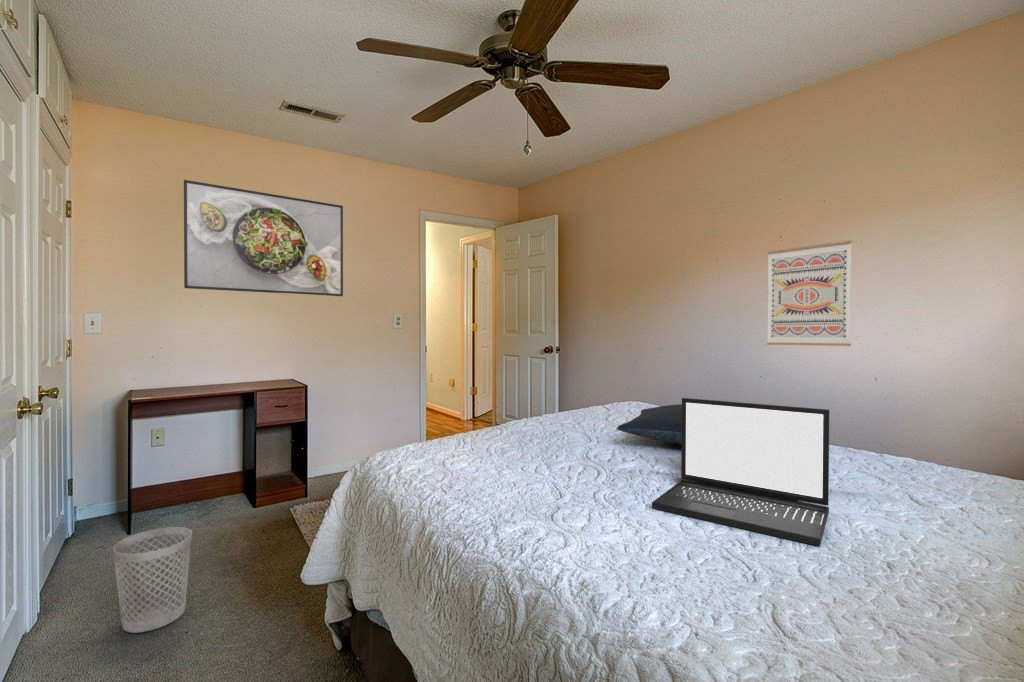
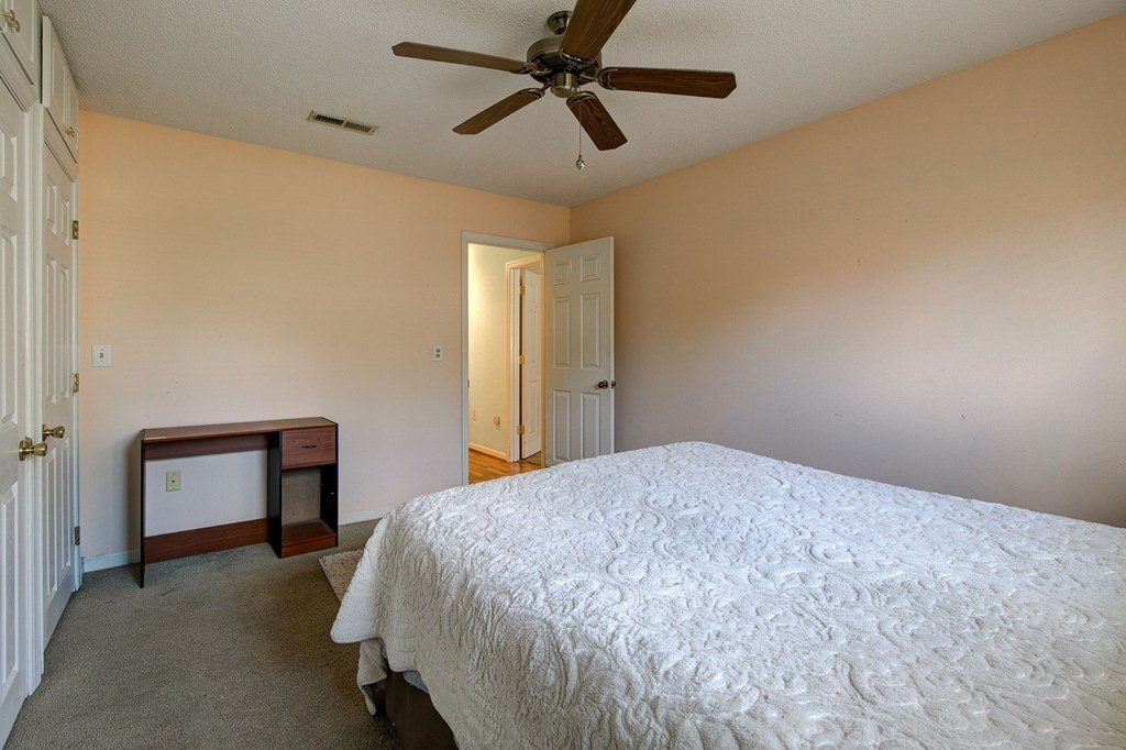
- wastebasket (154, 578)
- wall art (806, 295)
- pillow (681, 423)
- laptop (739, 459)
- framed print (270, 243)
